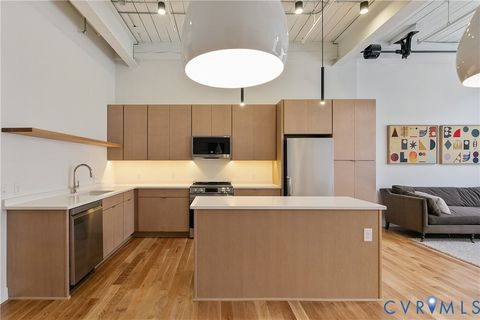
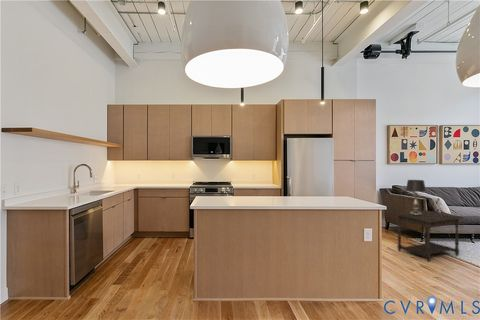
+ side table (427, 234)
+ table lamp (415, 197)
